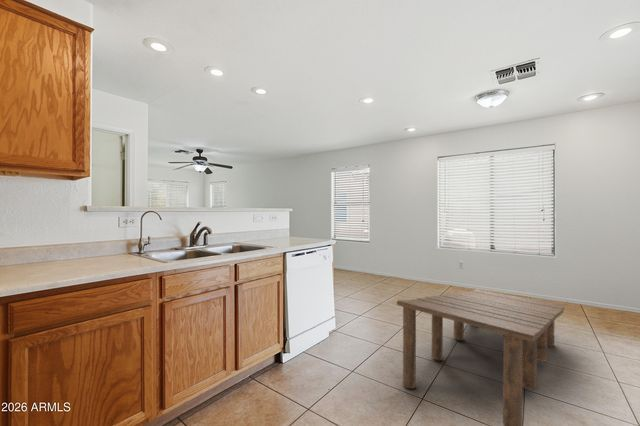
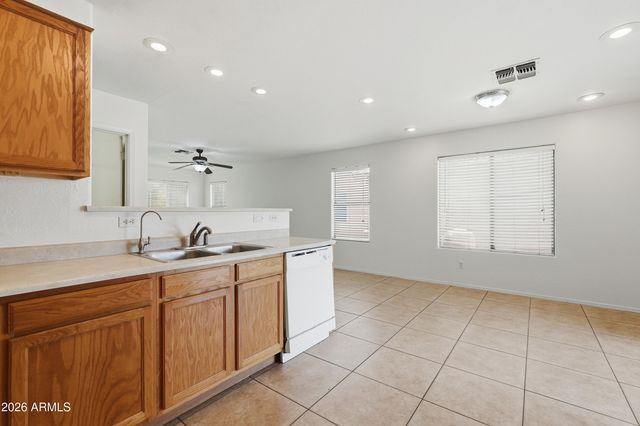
- dining table (493, 323)
